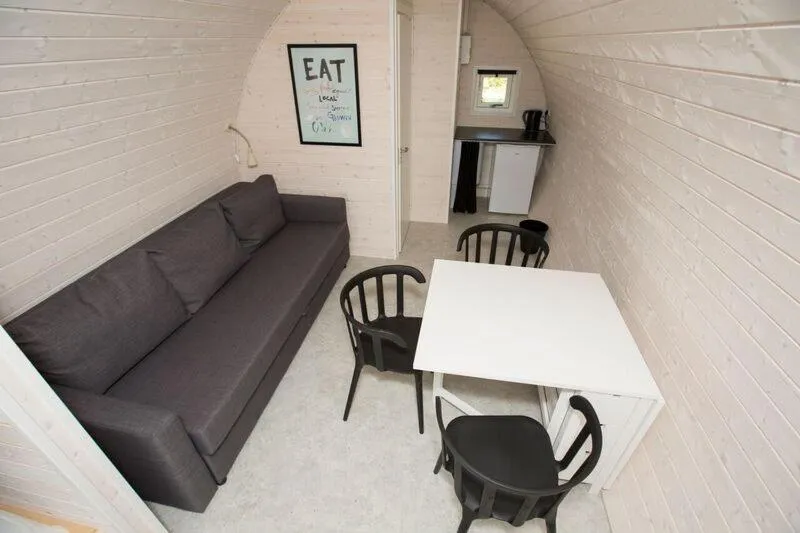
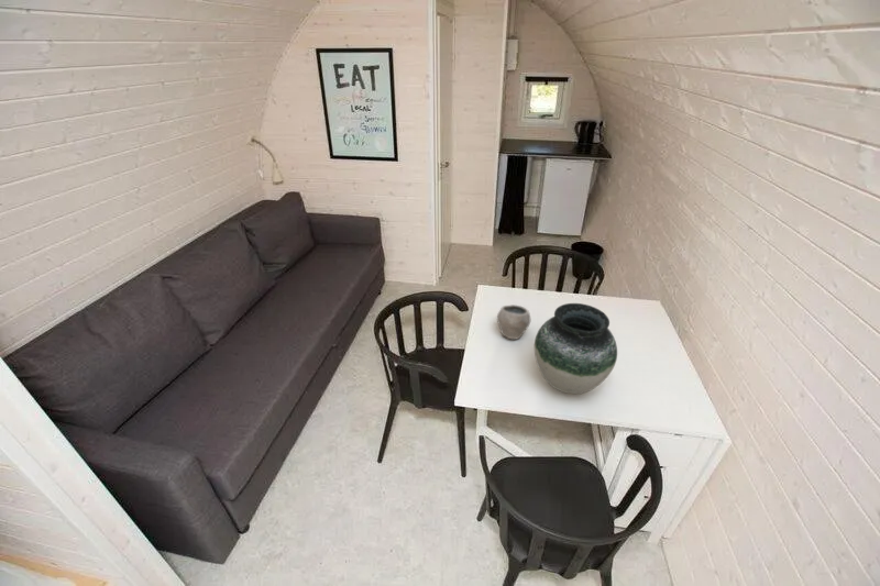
+ vase (573, 351)
+ bowl (513, 321)
